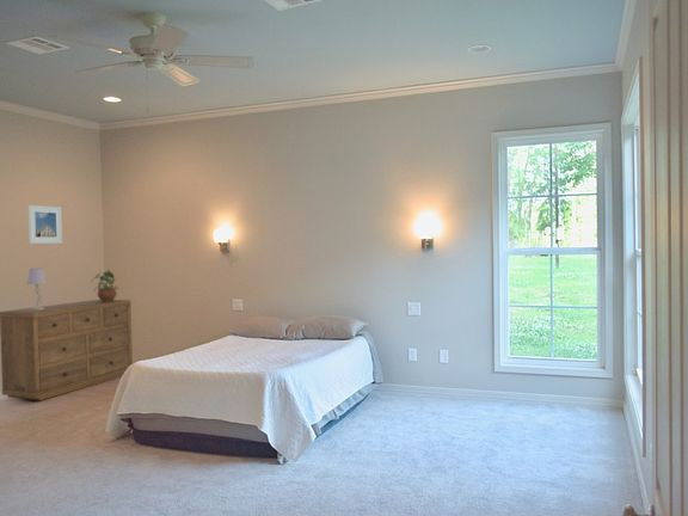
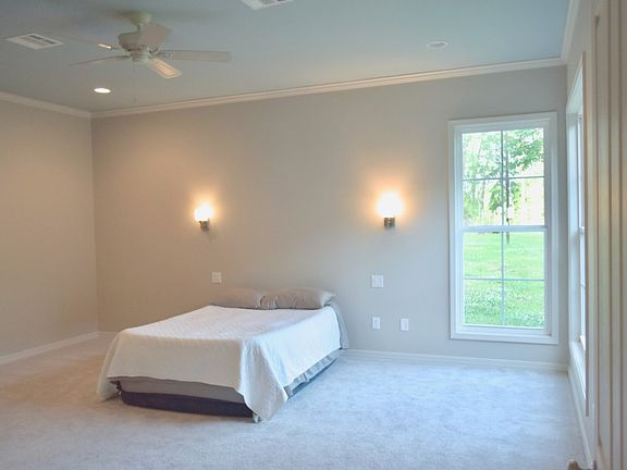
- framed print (45, 225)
- dresser (72, 345)
- potted plant (106, 284)
- table lamp (37, 288)
